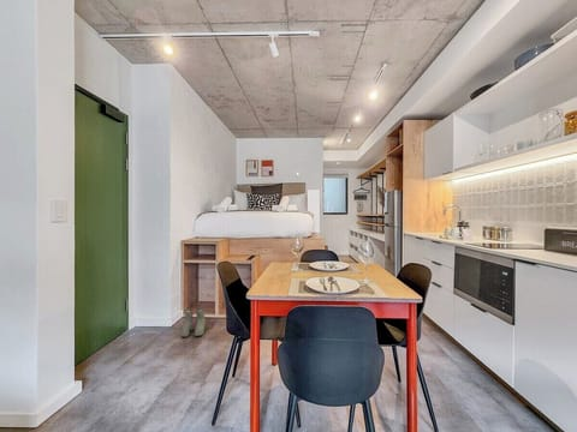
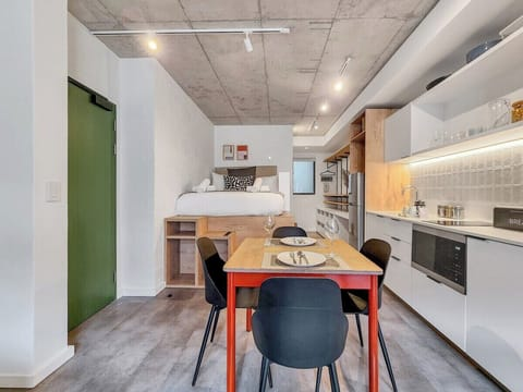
- boots (191, 322)
